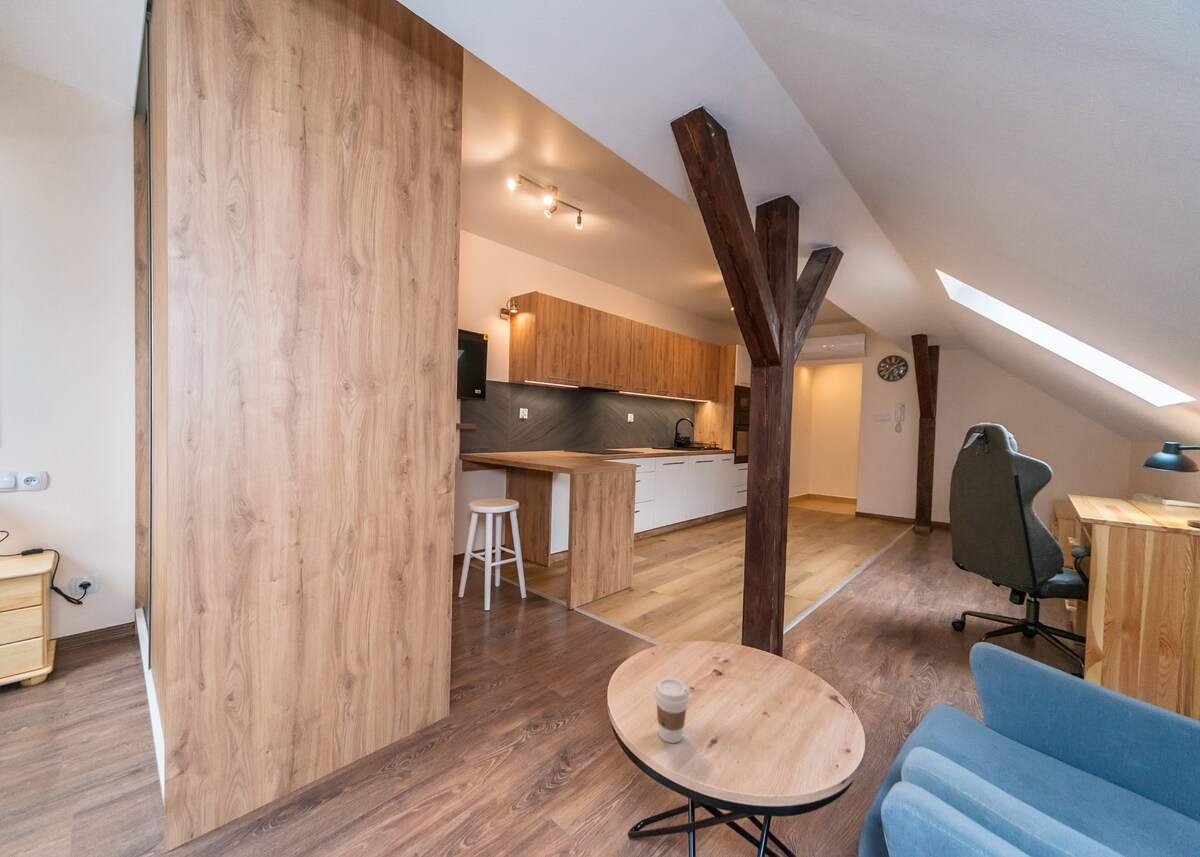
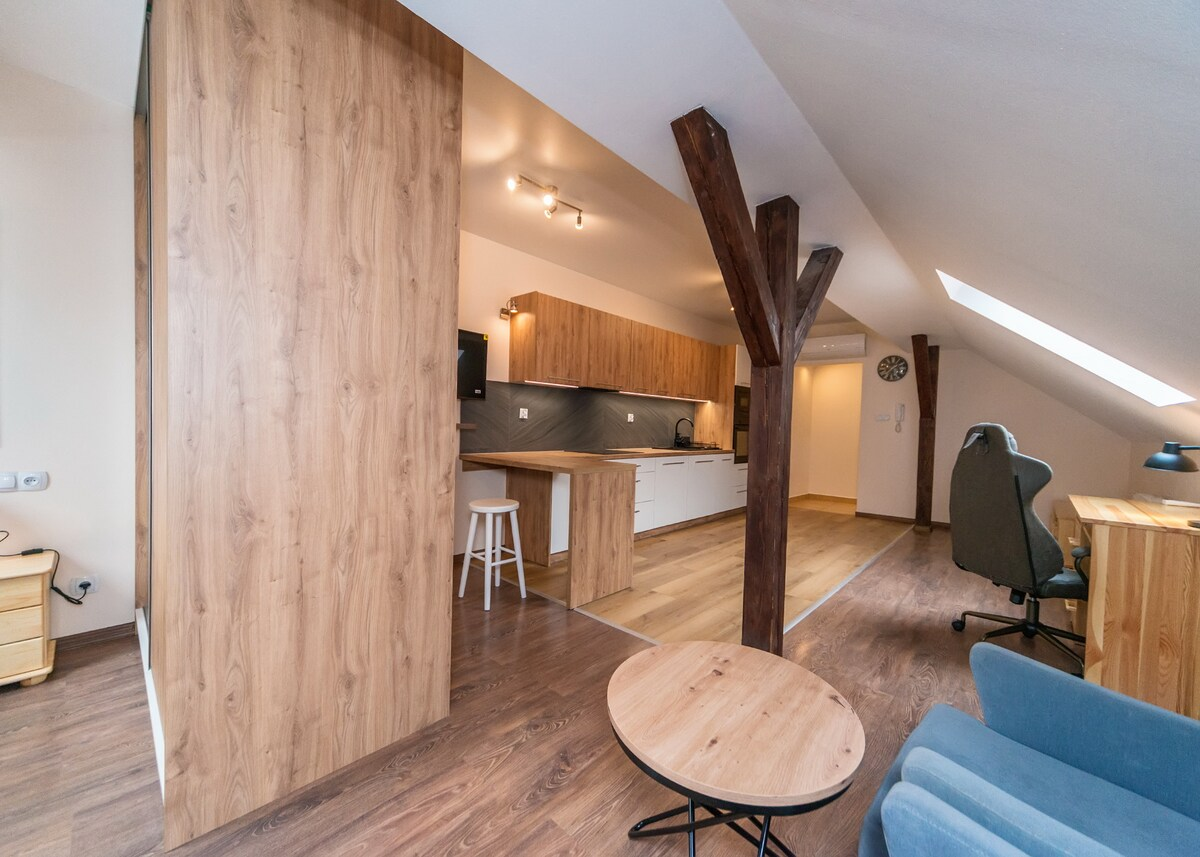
- coffee cup (671, 710)
